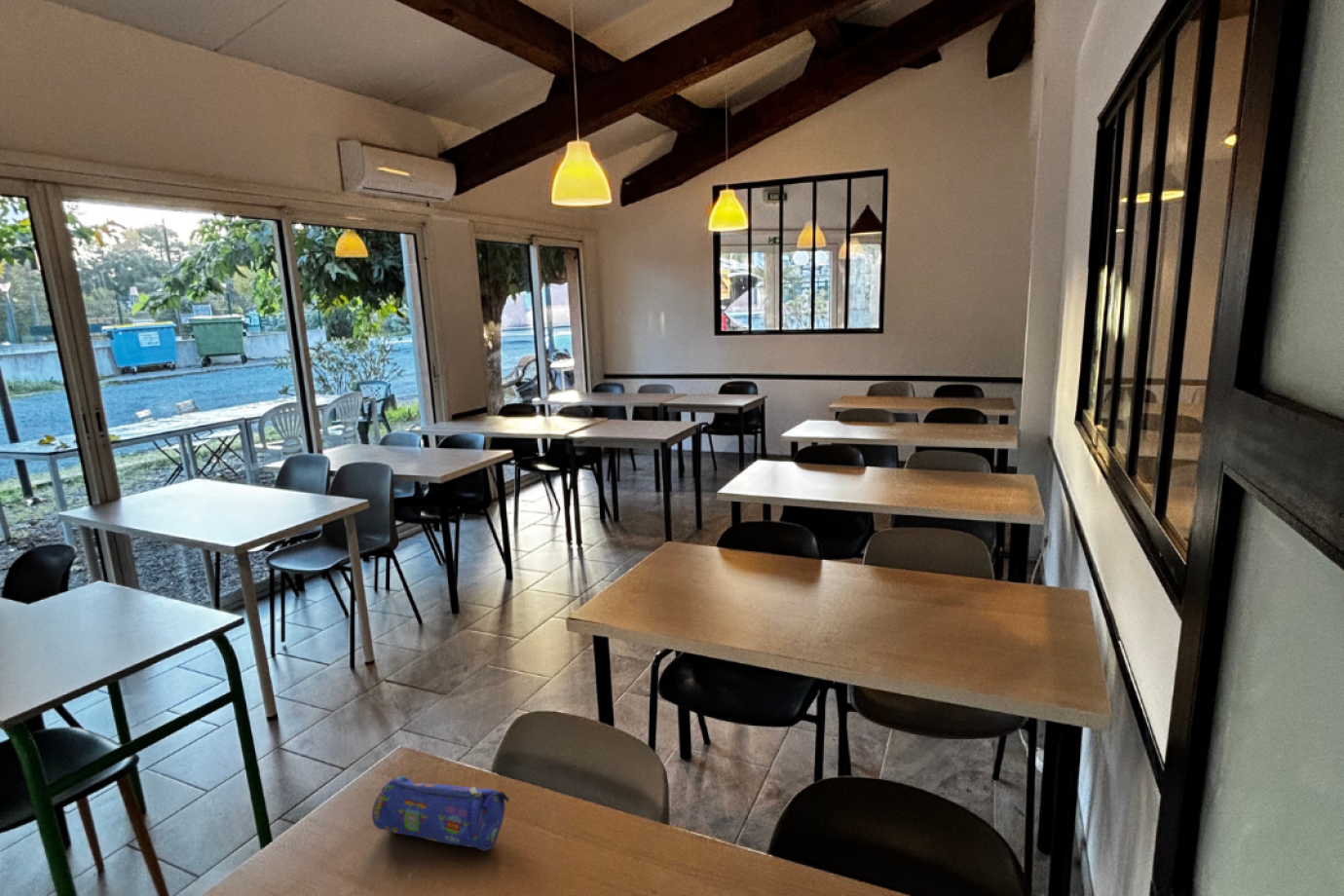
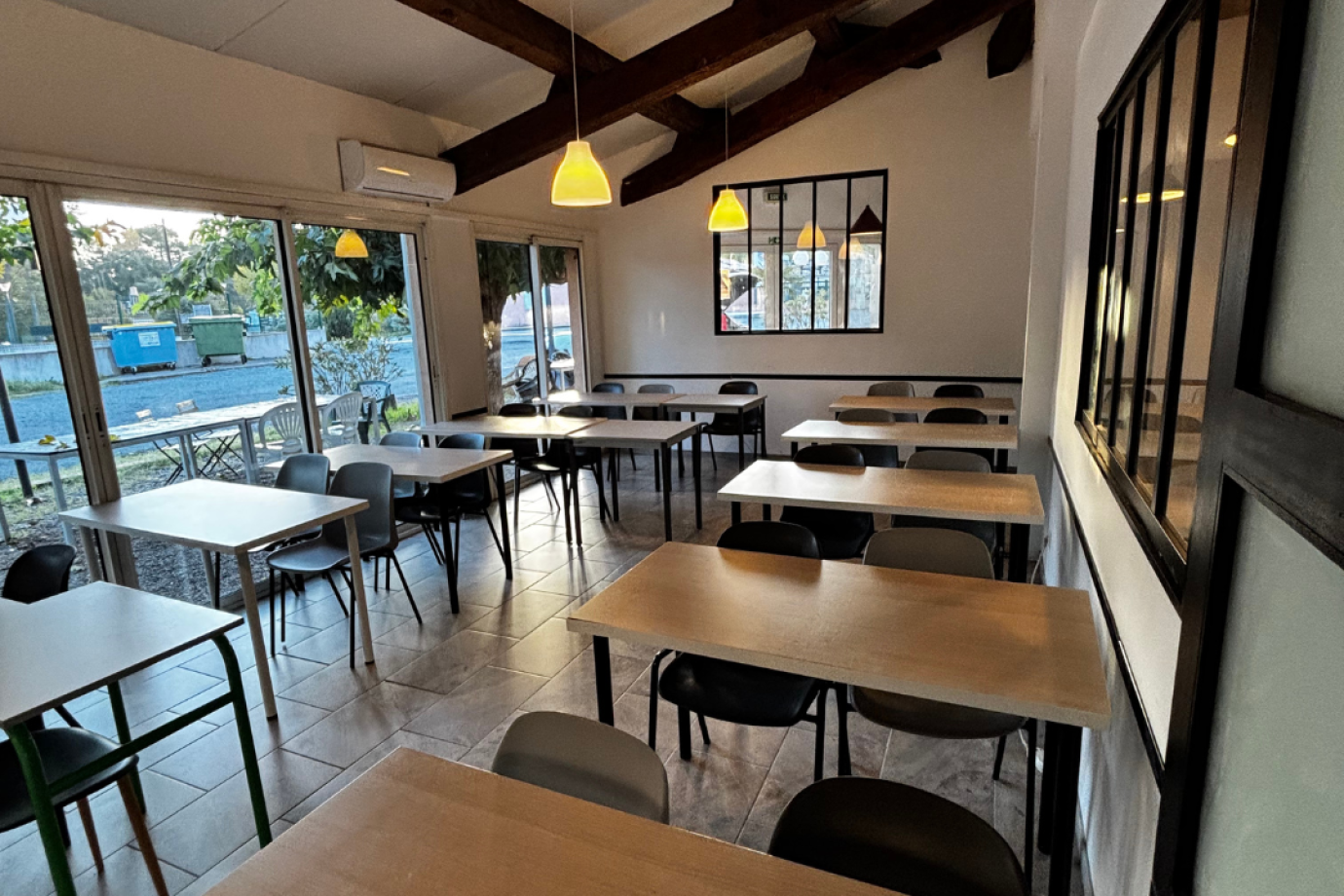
- pencil case (439, 809)
